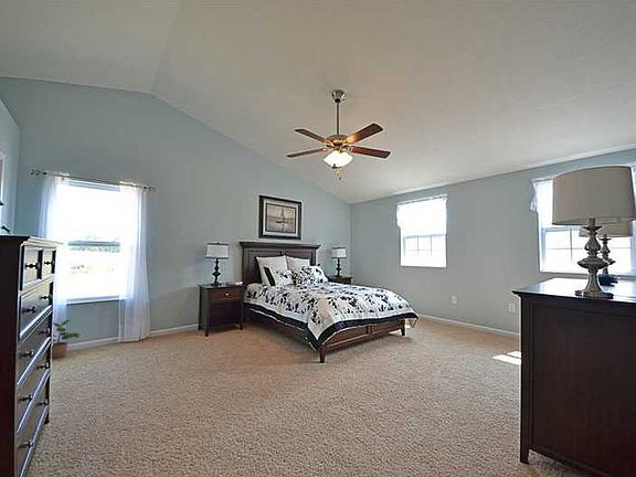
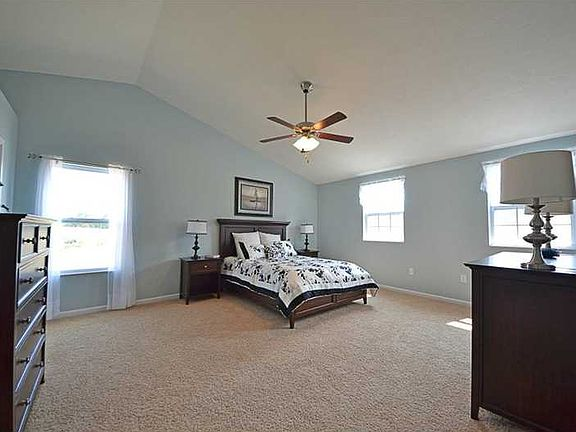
- potted plant (59, 338)
